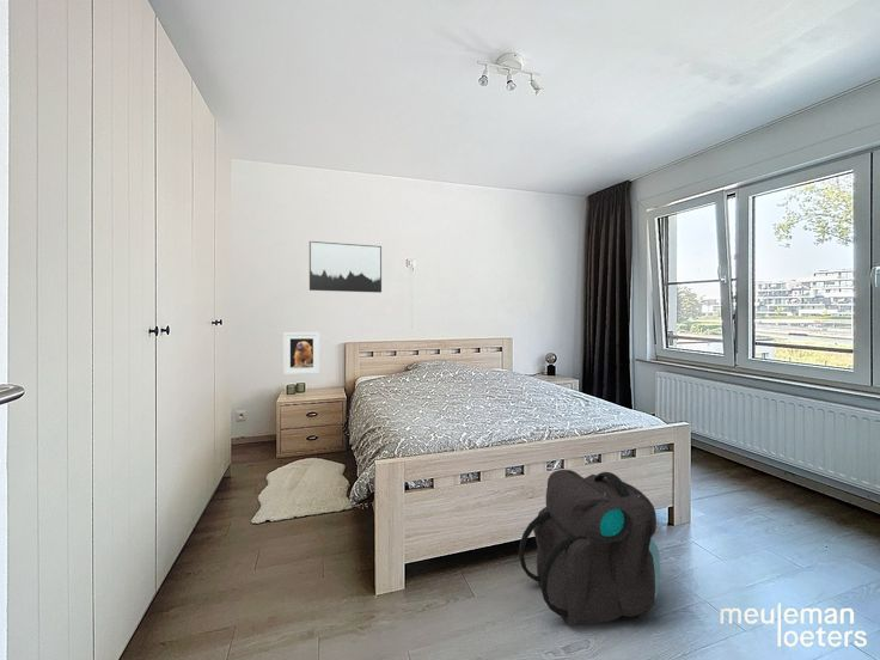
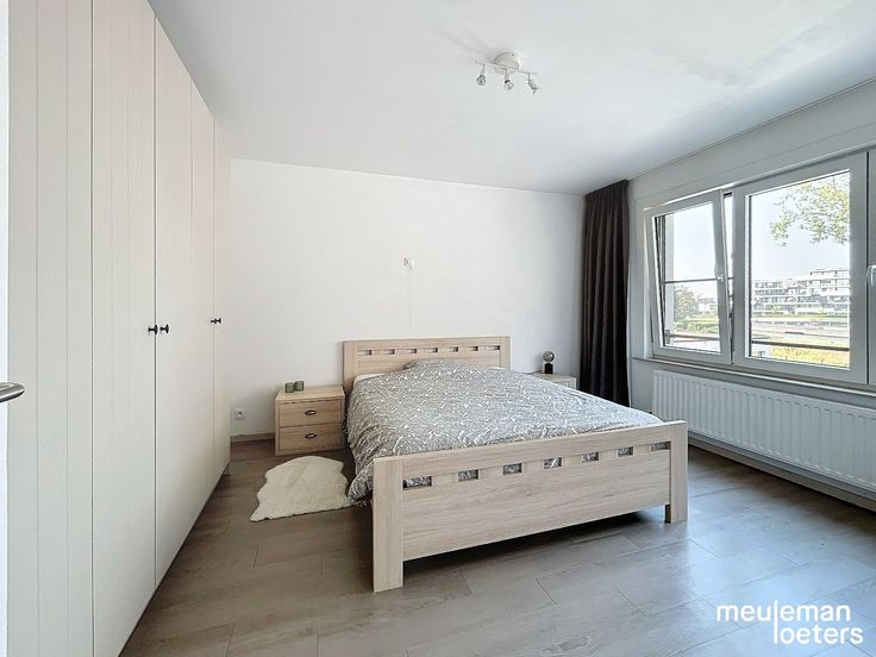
- backpack (592, 536)
- wall art (346, 267)
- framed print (301, 353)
